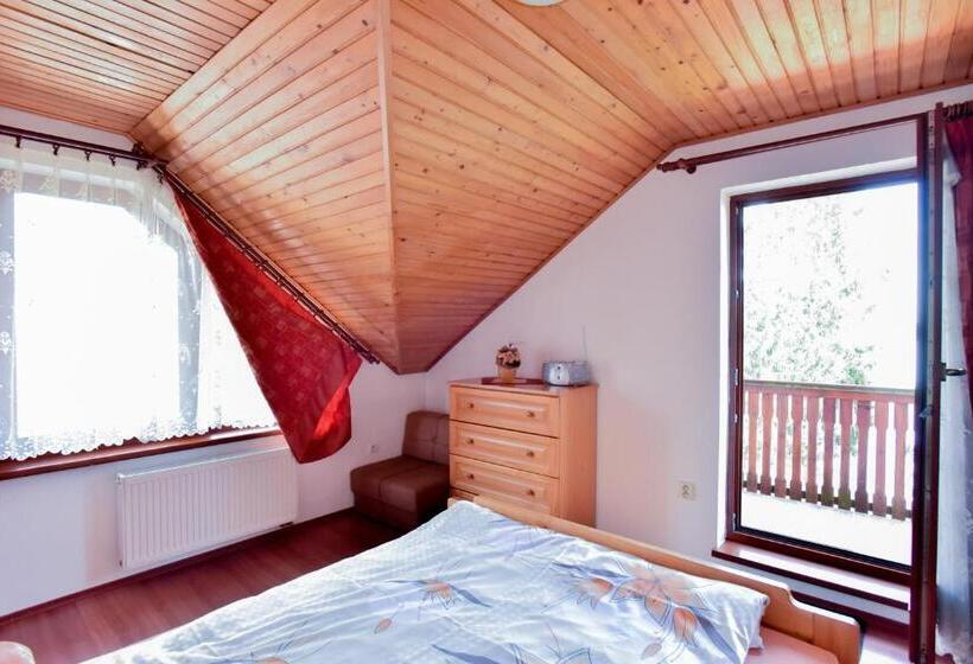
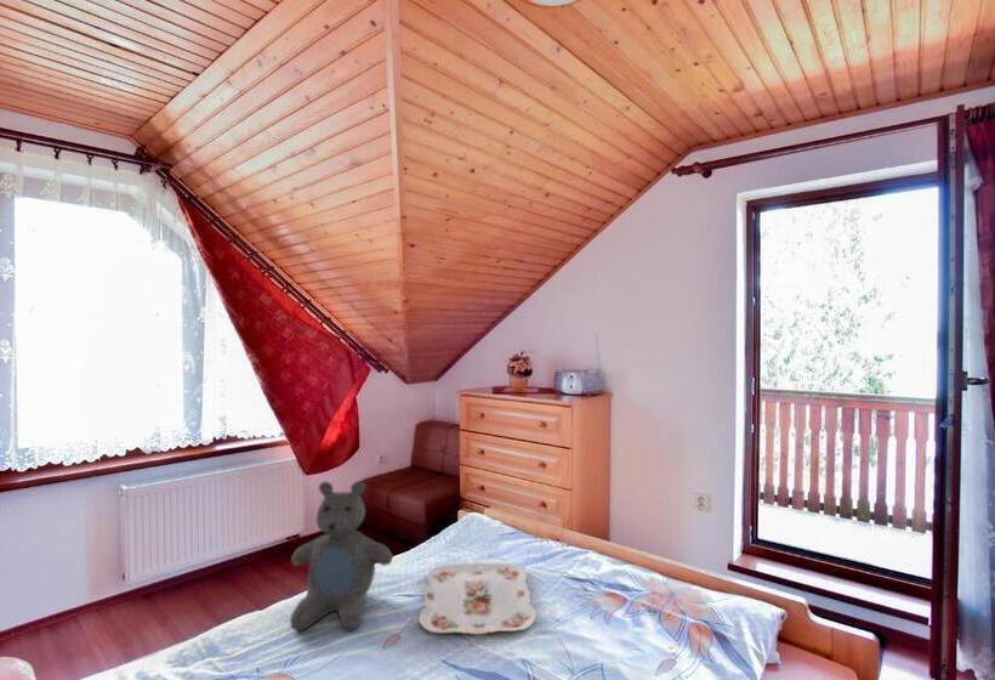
+ serving tray (477, 595)
+ teddy bear (336, 549)
